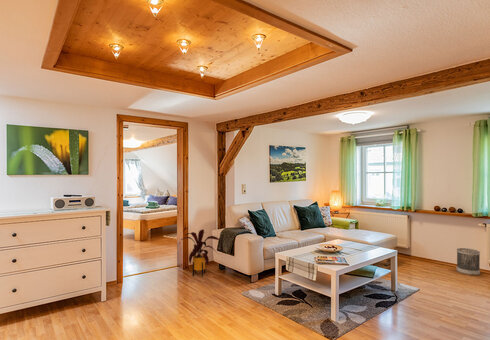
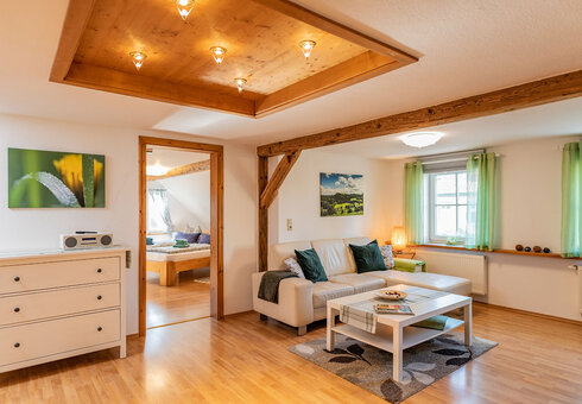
- house plant (197, 252)
- wastebasket (468, 261)
